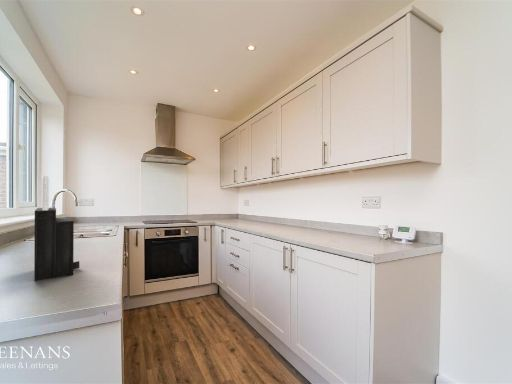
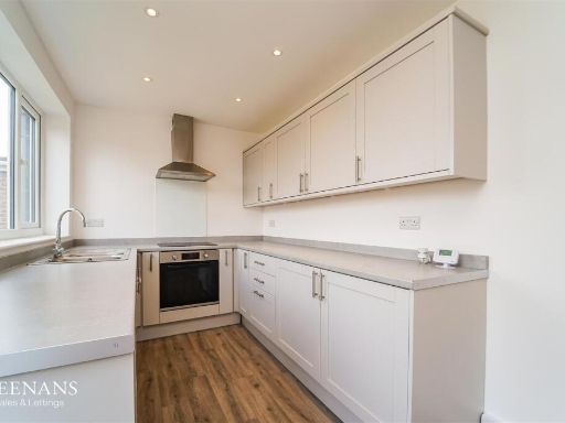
- knife block (58, 224)
